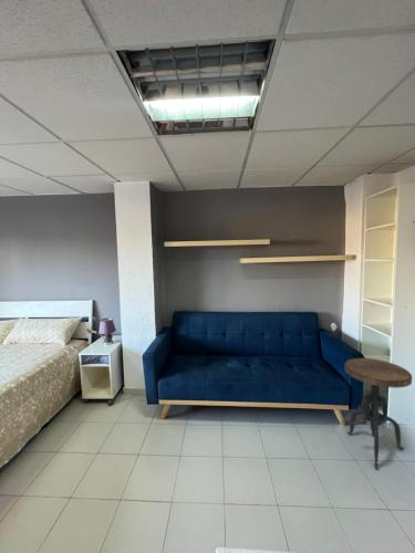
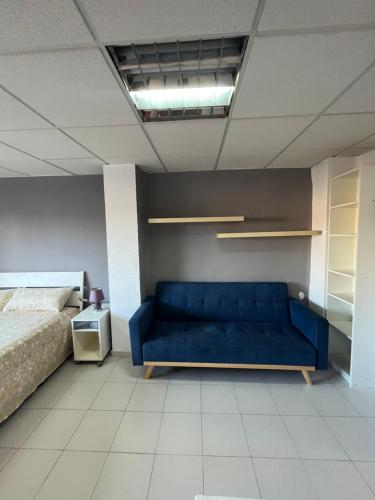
- side table (375, 408)
